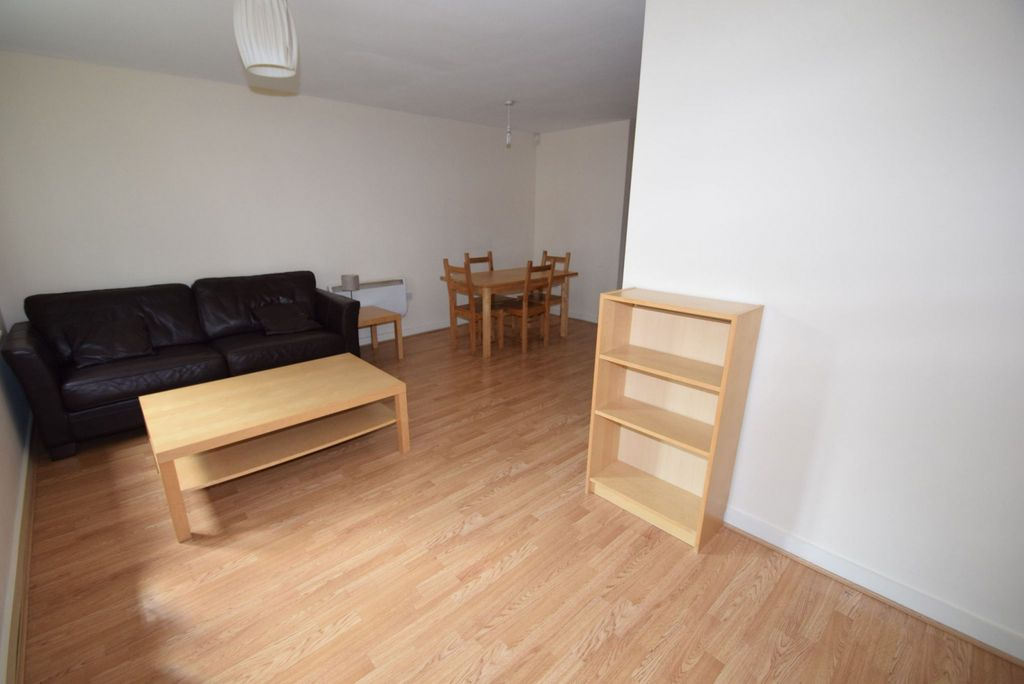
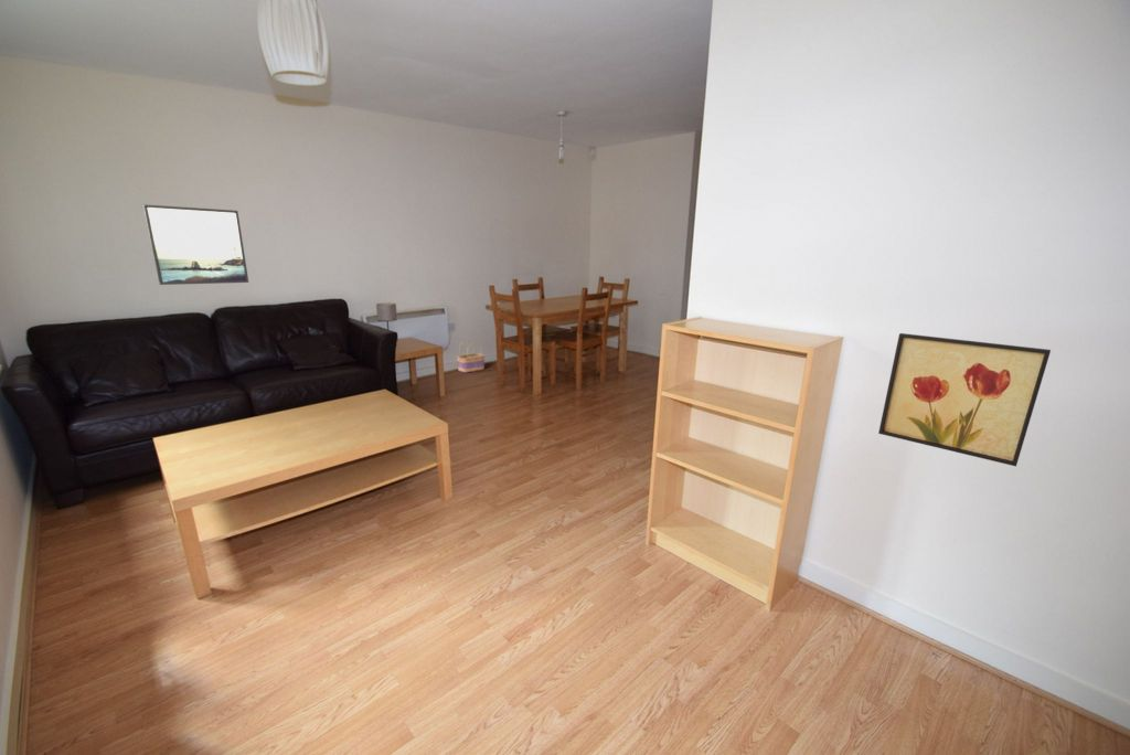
+ wall art (955, 395)
+ basket (470, 355)
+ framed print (200, 246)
